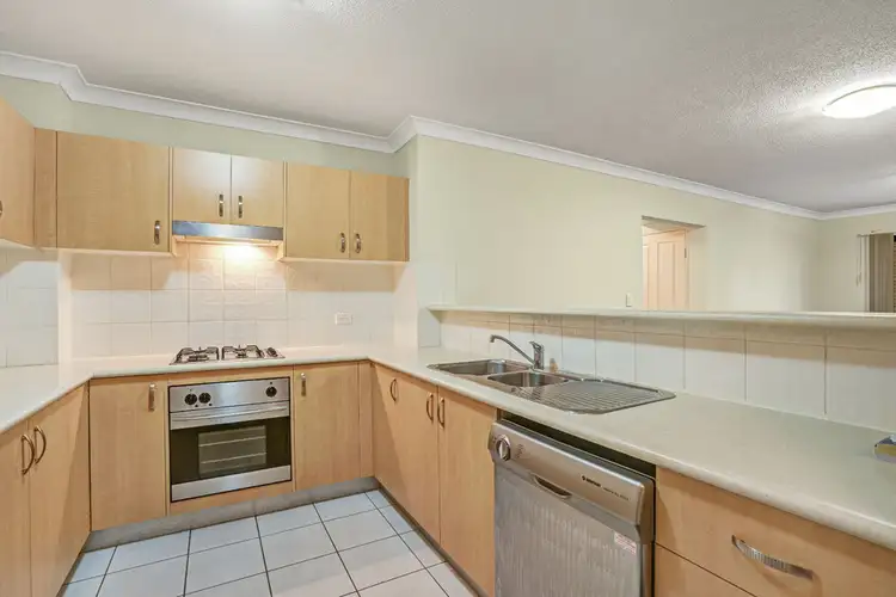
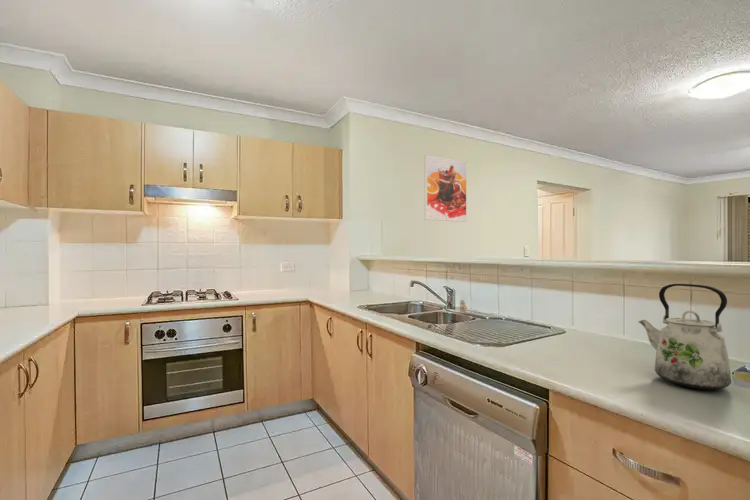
+ kettle (678, 331)
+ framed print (446, 189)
